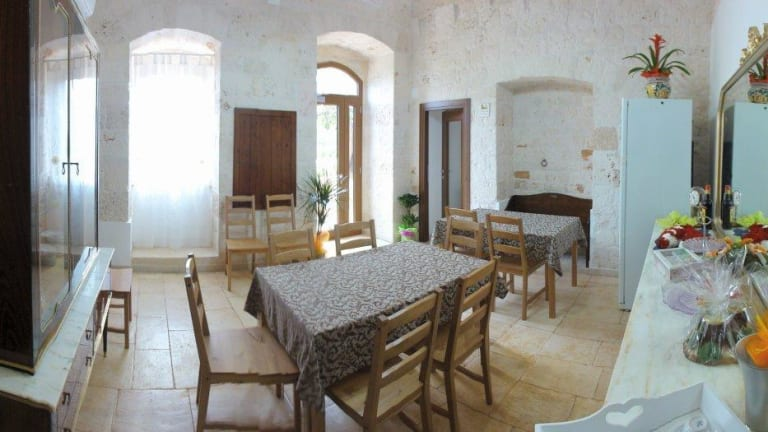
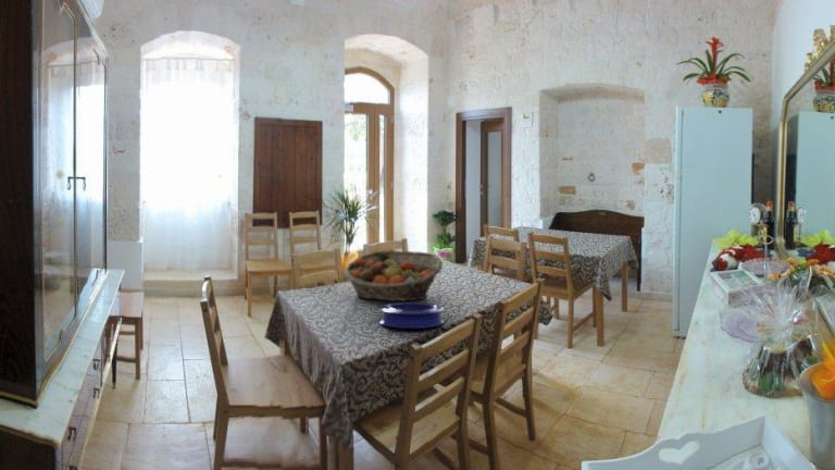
+ fruit basket (392, 274)
+ plate (411, 314)
